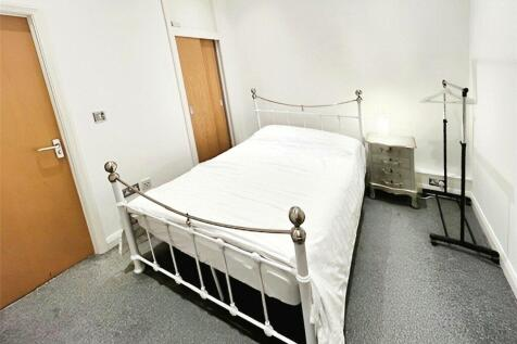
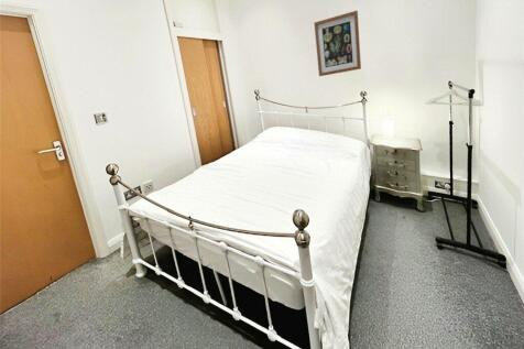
+ wall art (337, 45)
